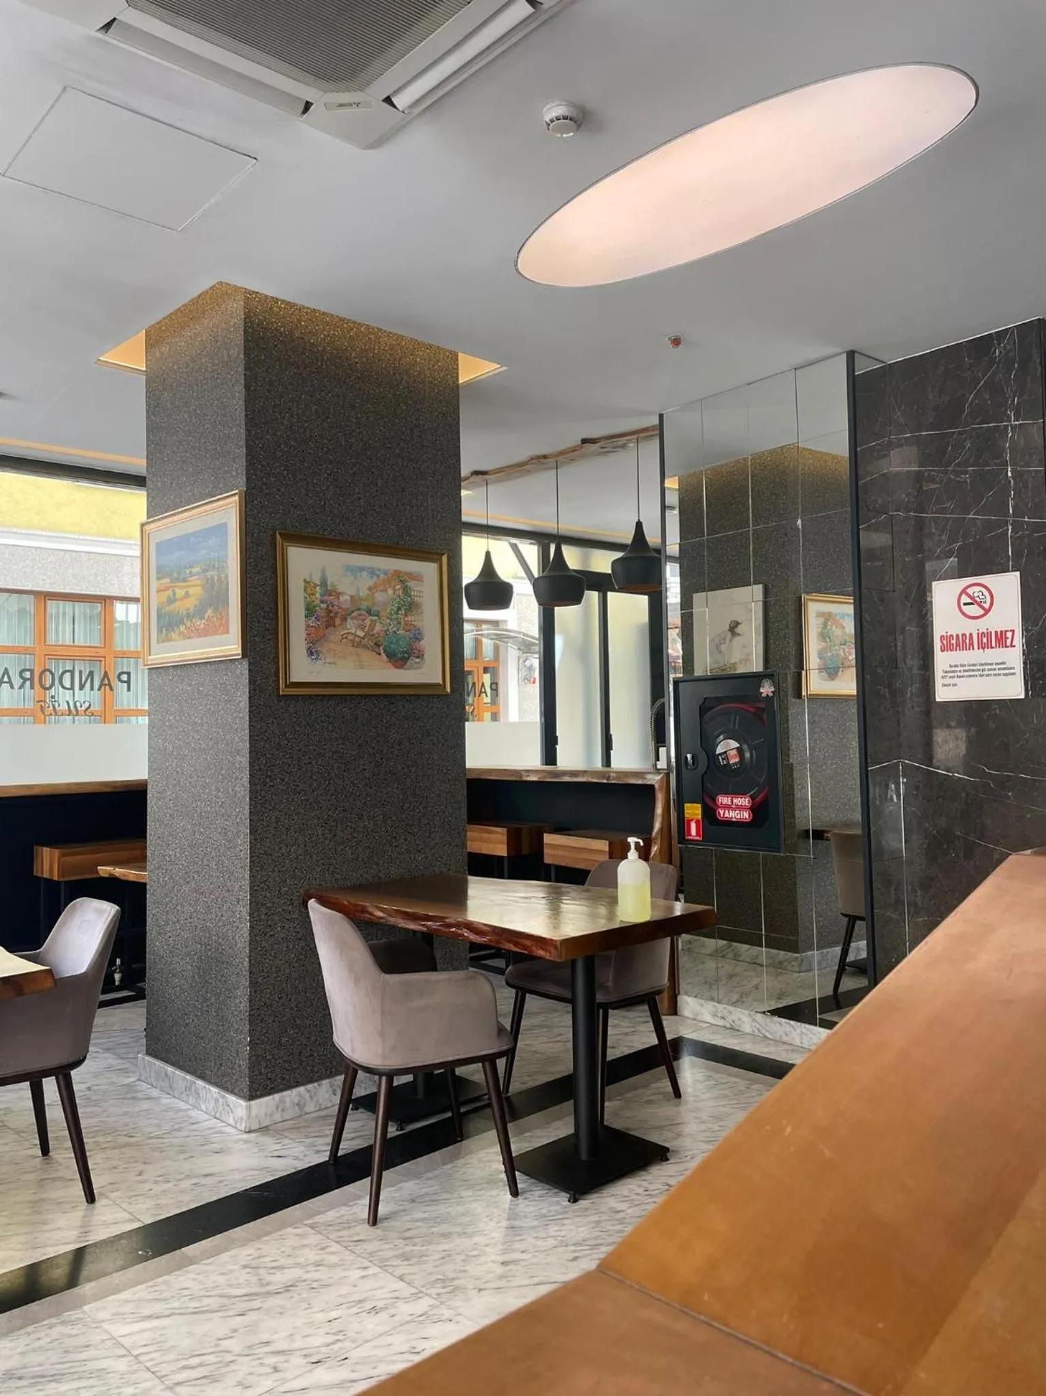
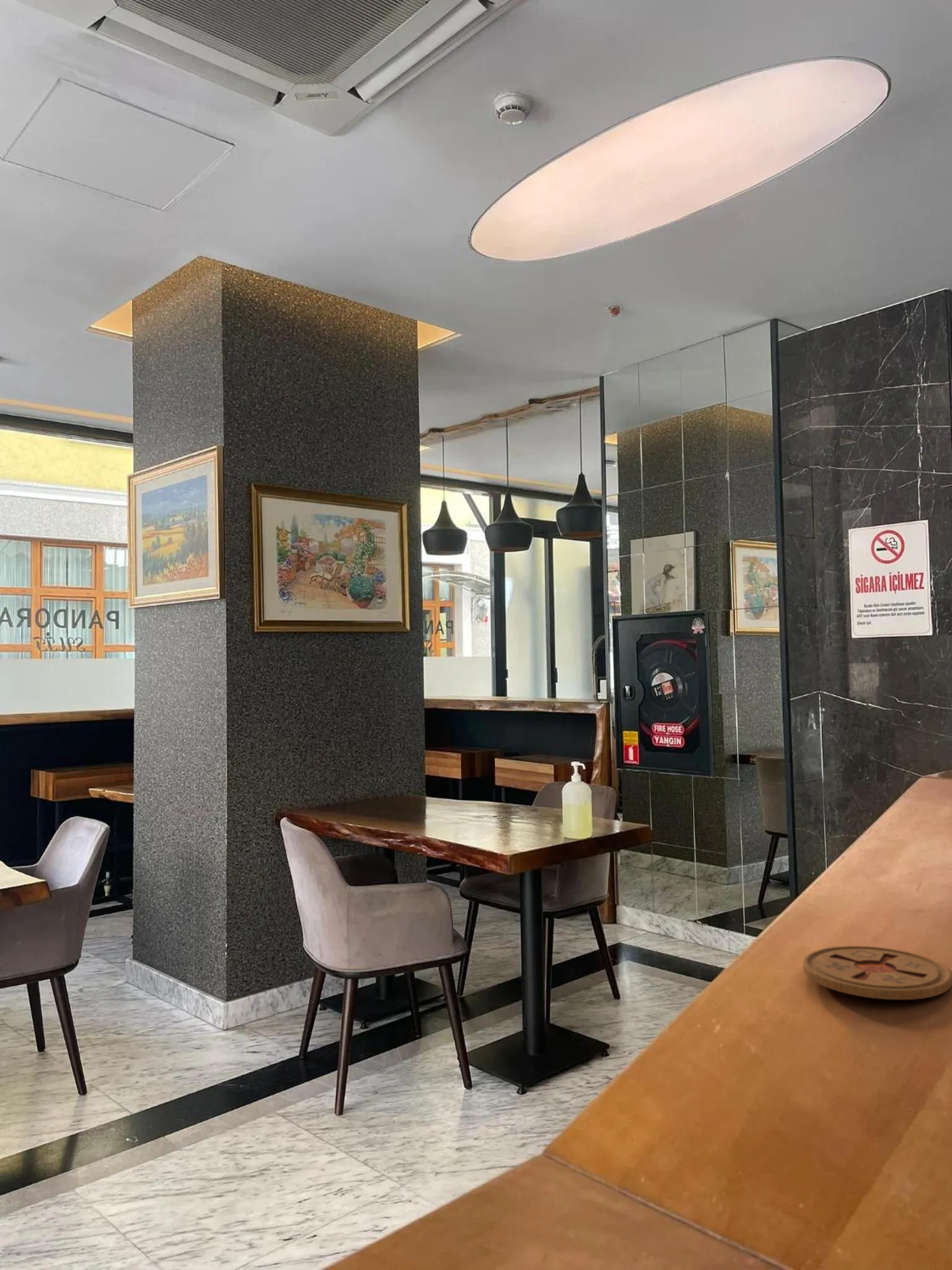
+ coaster (875, 970)
